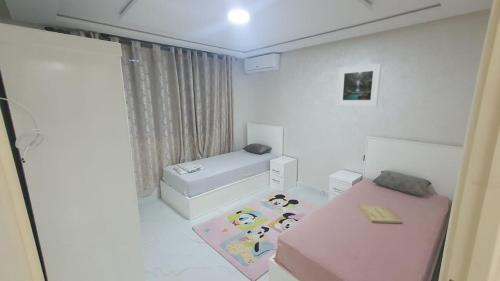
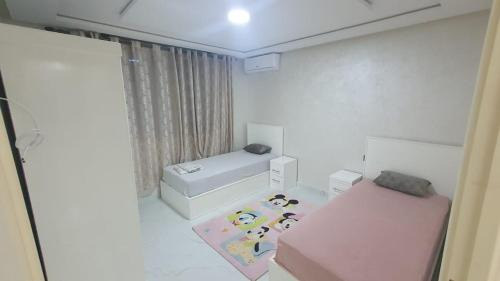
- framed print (357, 86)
- book (378, 213)
